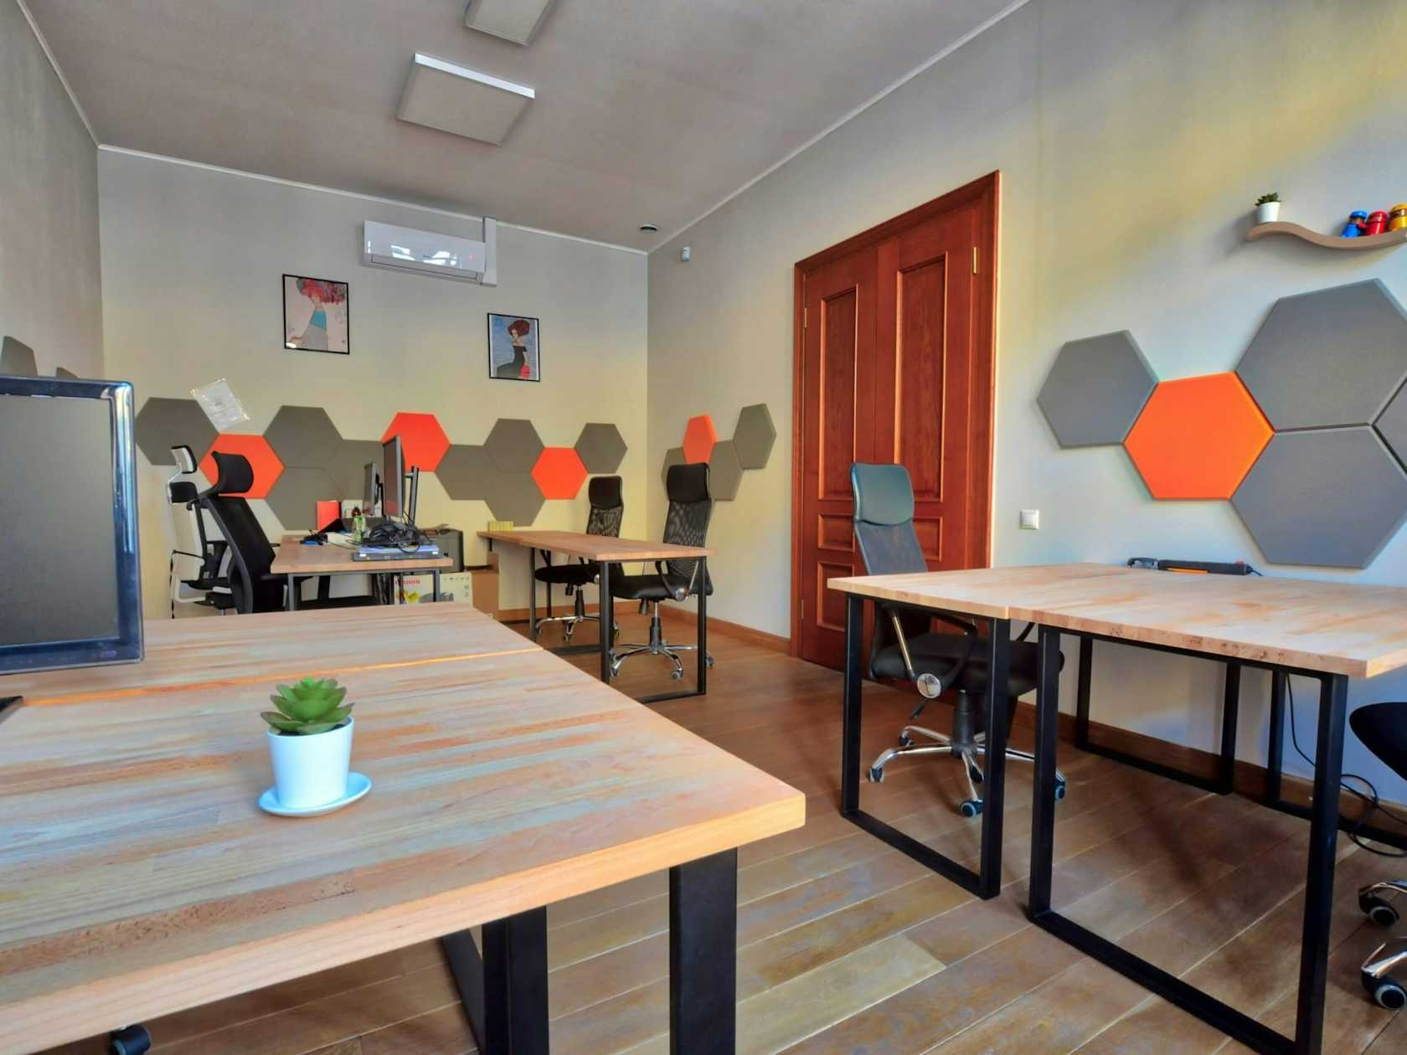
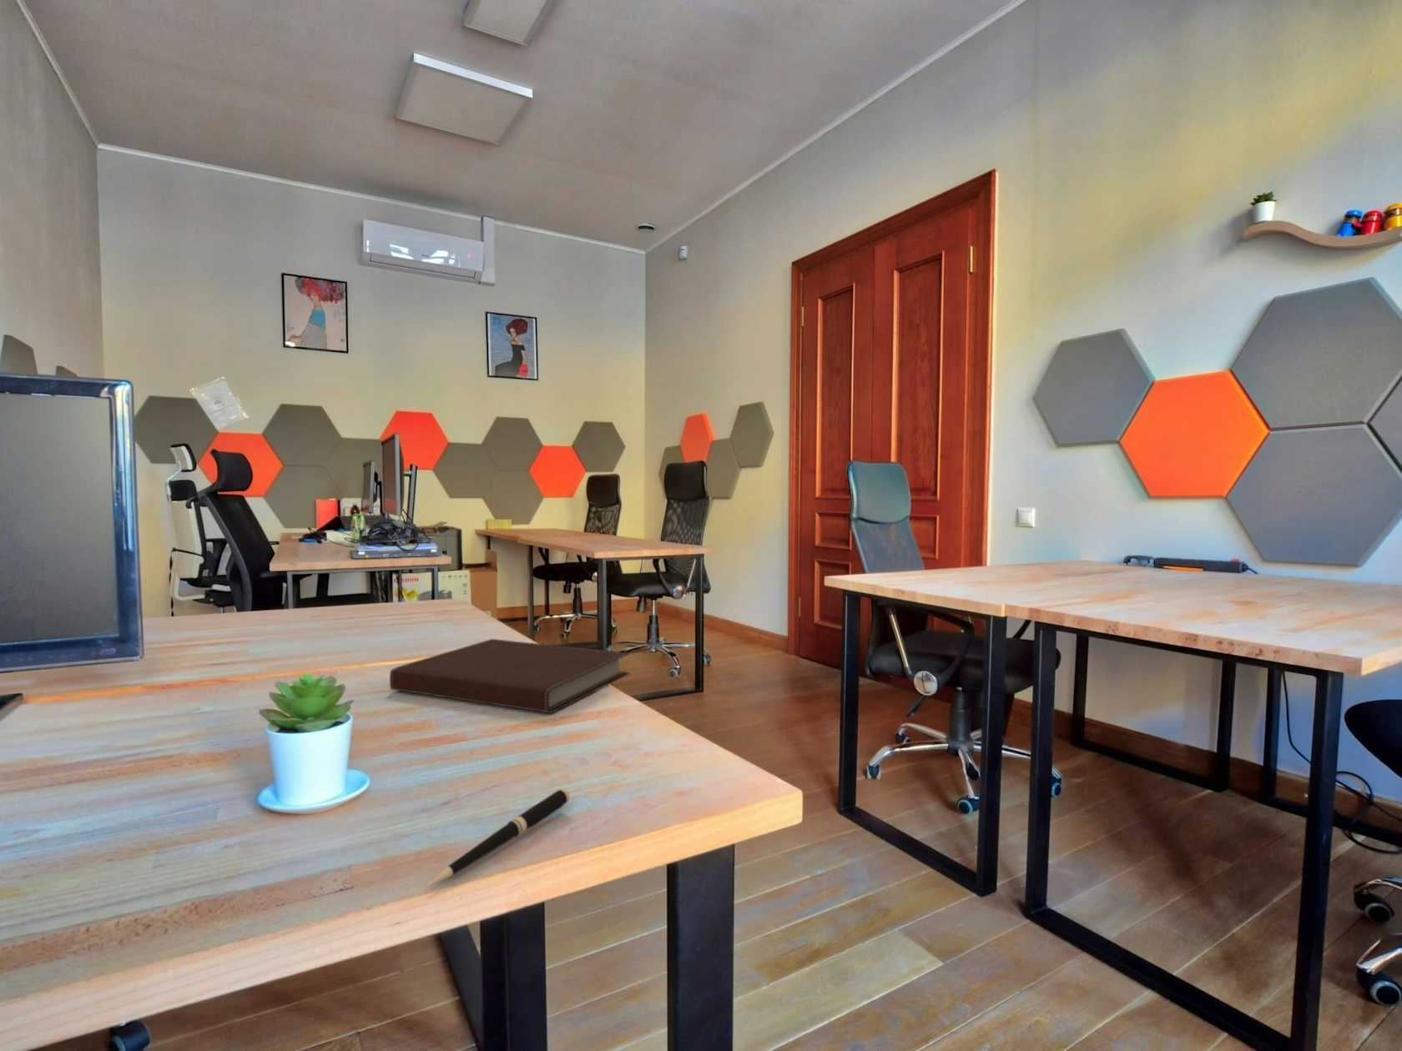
+ notebook (516, 670)
+ pen (503, 832)
